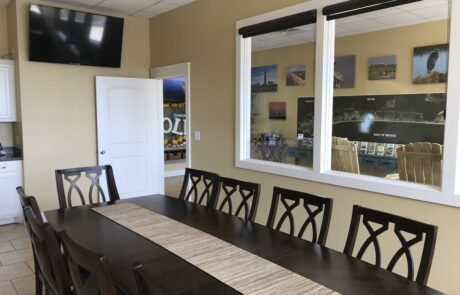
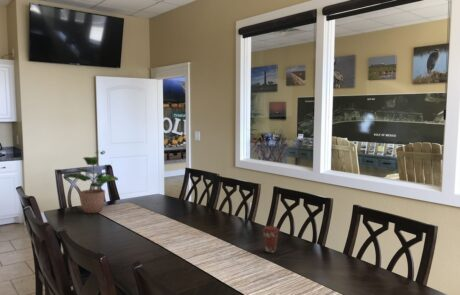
+ coffee cup (270, 239)
+ potted plant (91, 183)
